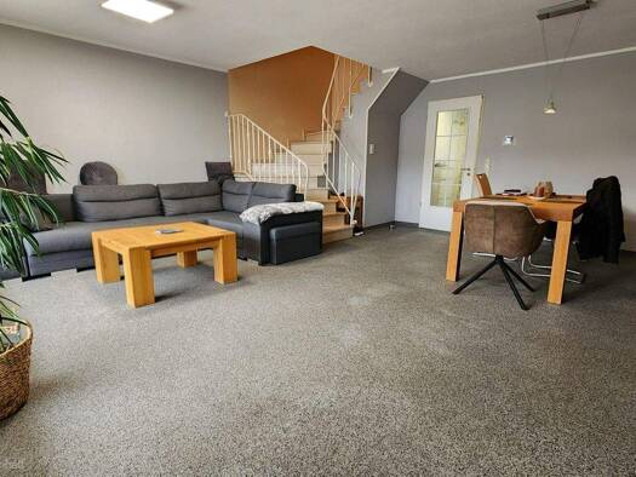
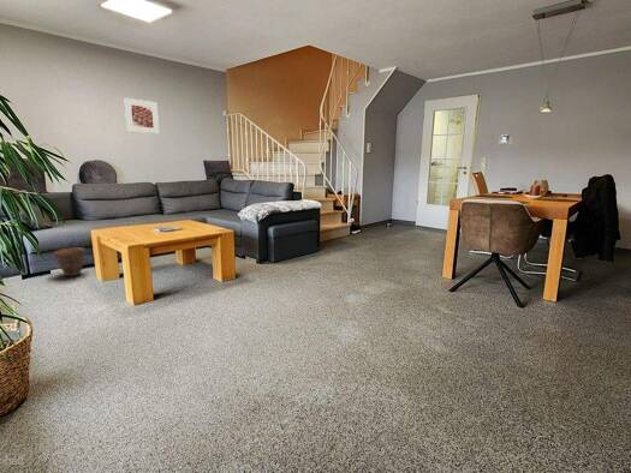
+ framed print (142, 116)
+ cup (71, 262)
